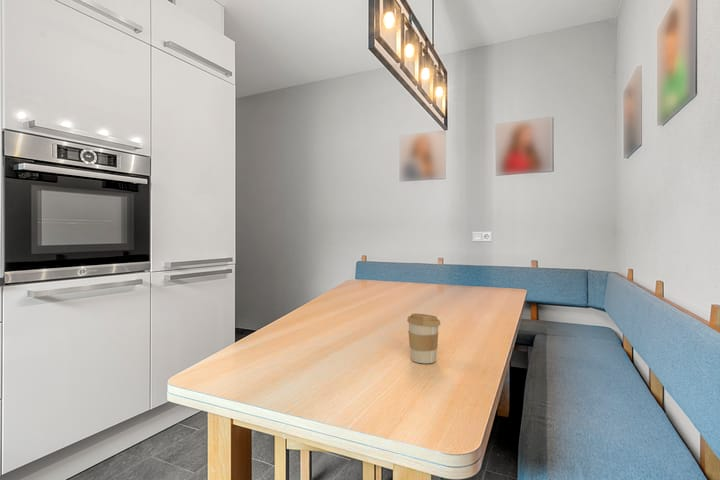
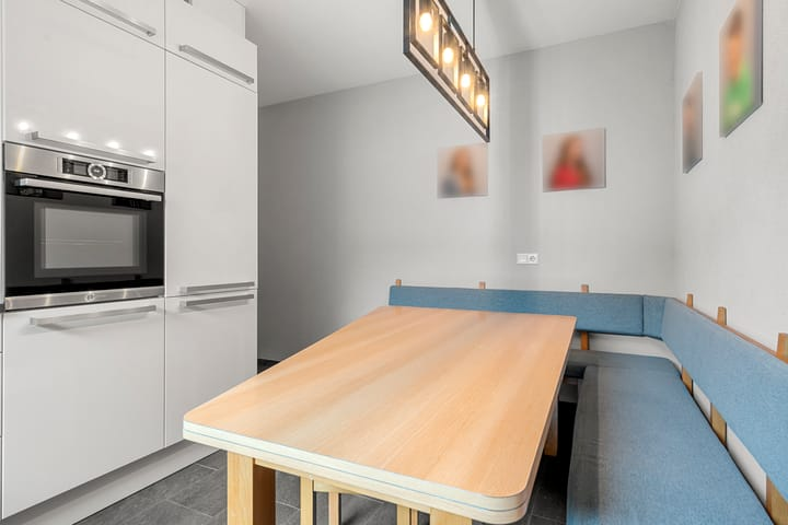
- coffee cup (423, 336)
